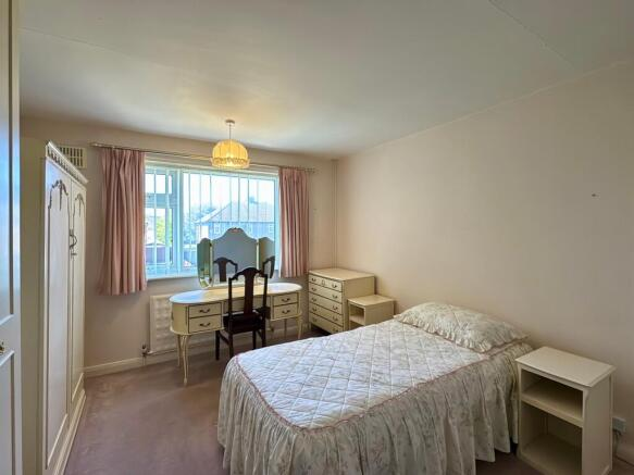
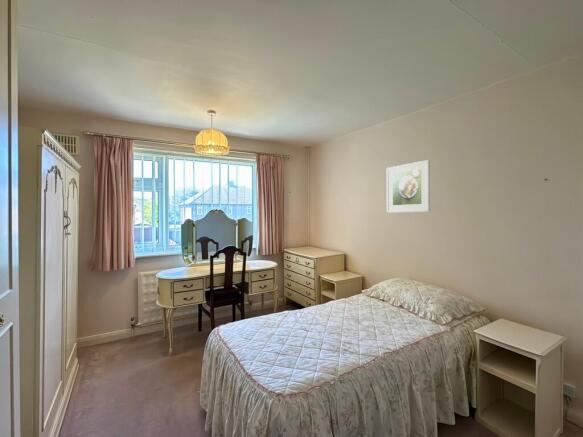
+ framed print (406, 188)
